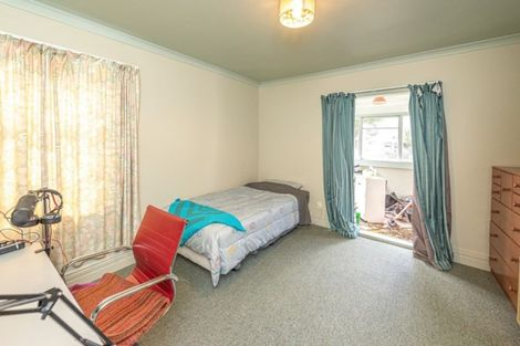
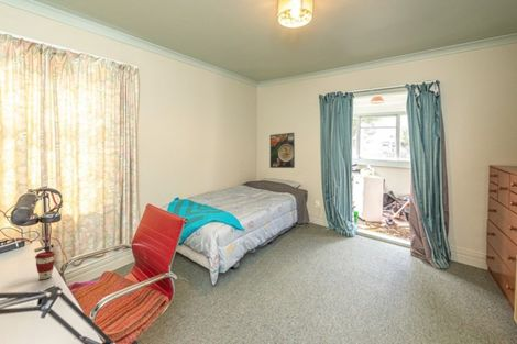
+ coffee cup (45, 265)
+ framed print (282, 151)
